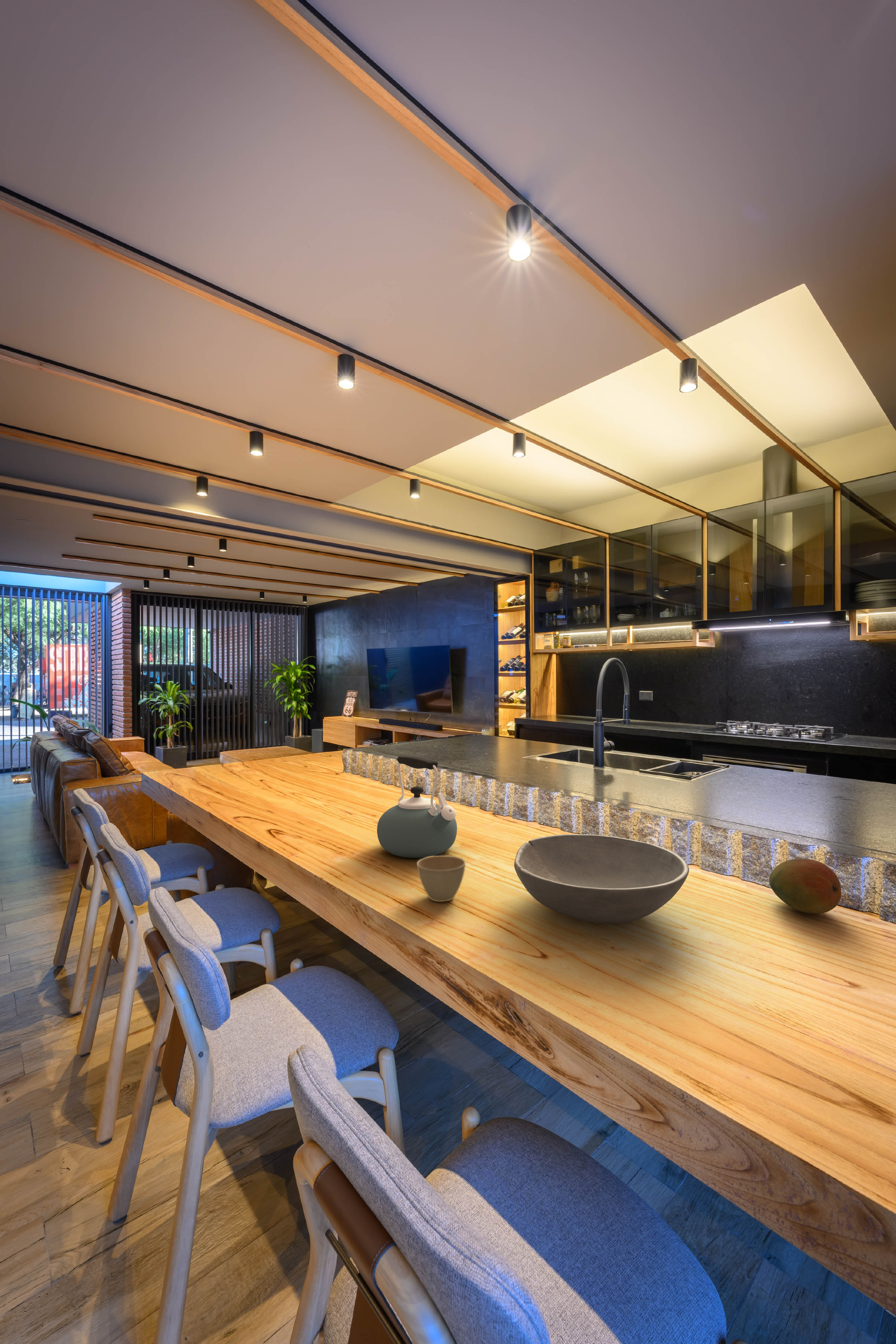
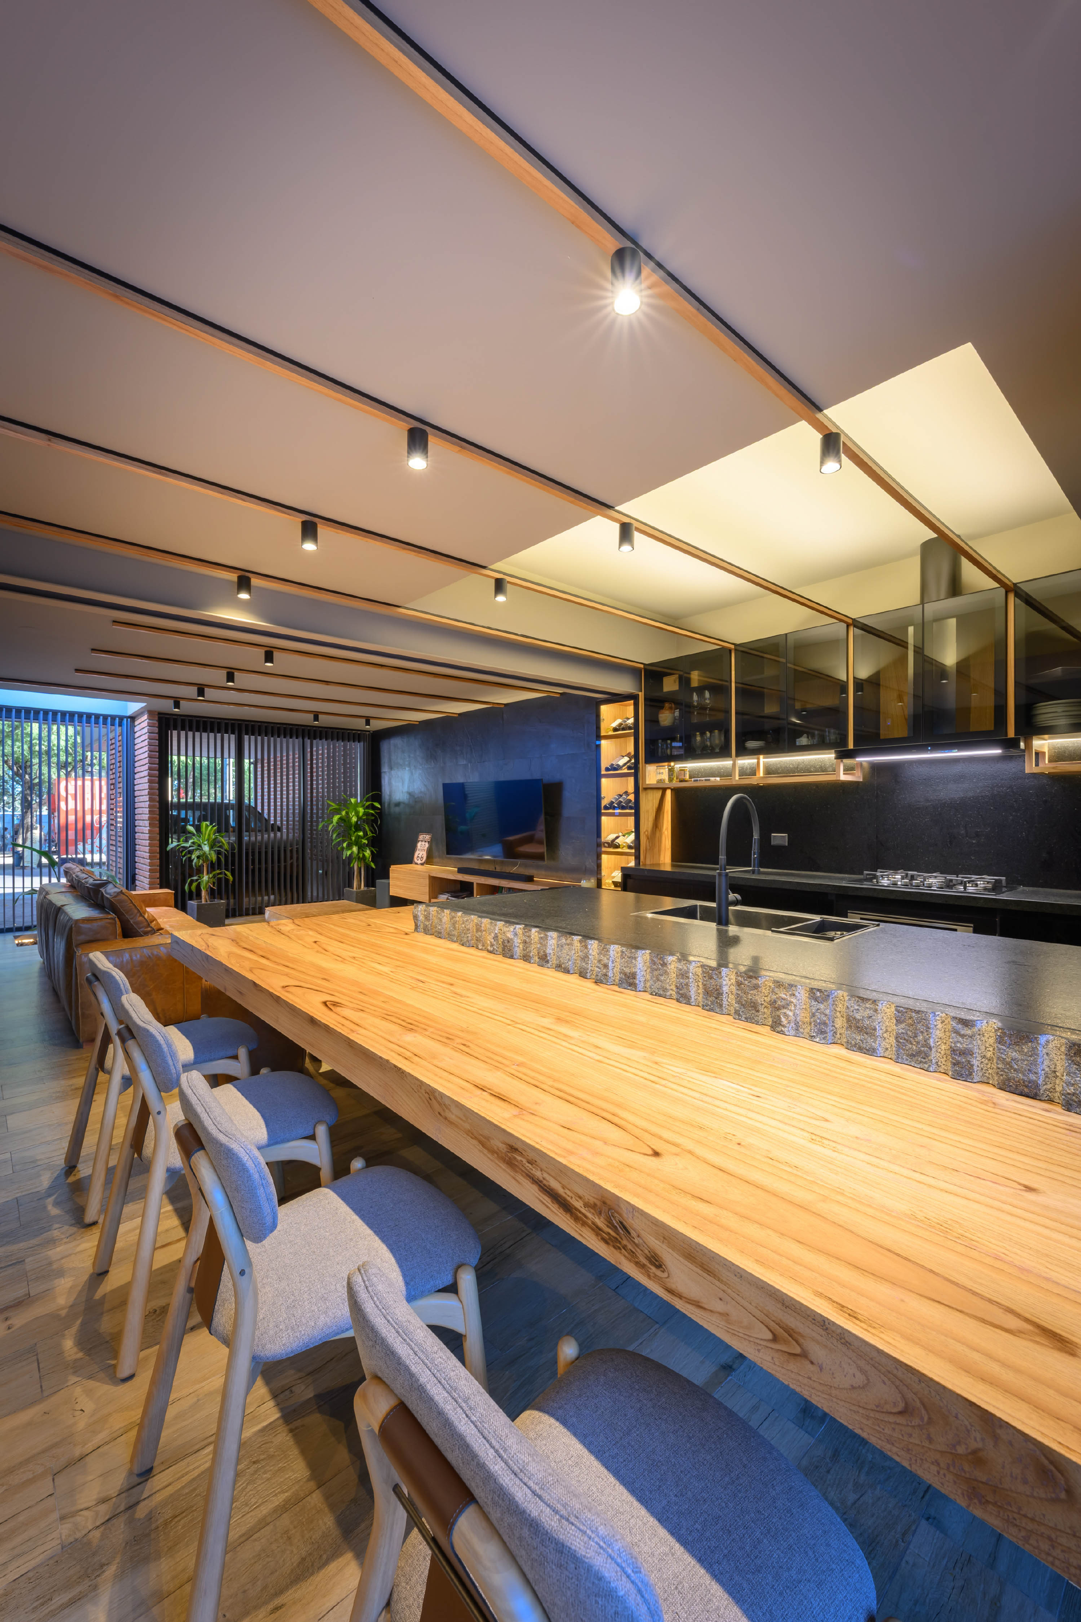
- bowl (598, 883)
- fruit (802, 884)
- kettle (422, 804)
- flower pot (441, 880)
